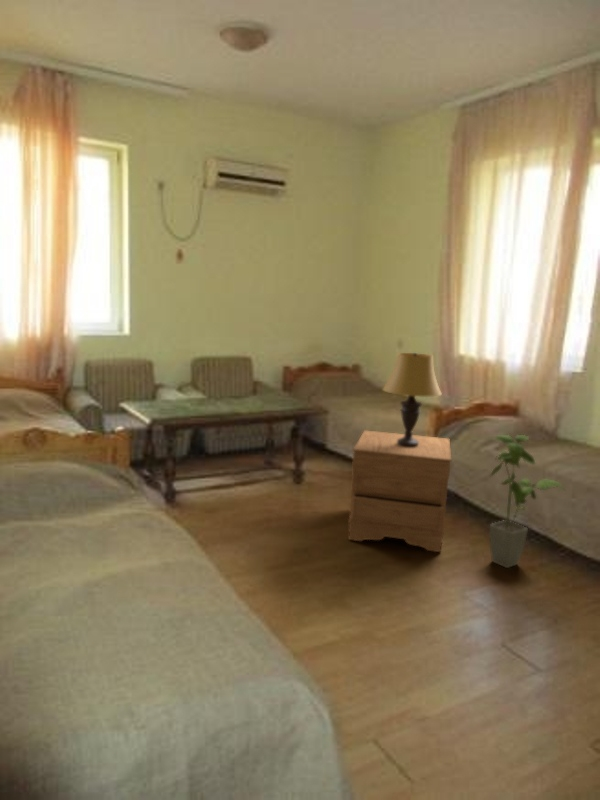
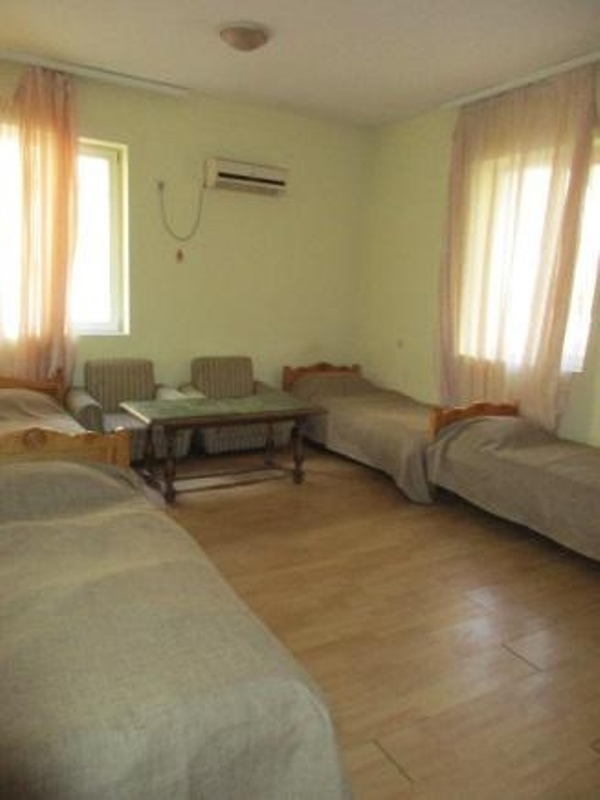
- house plant (517, 503)
- nightstand (400, 488)
- table lamp (411, 399)
